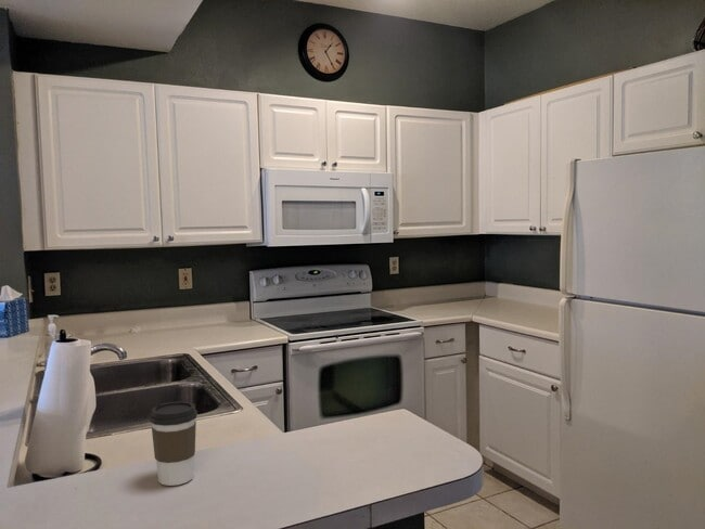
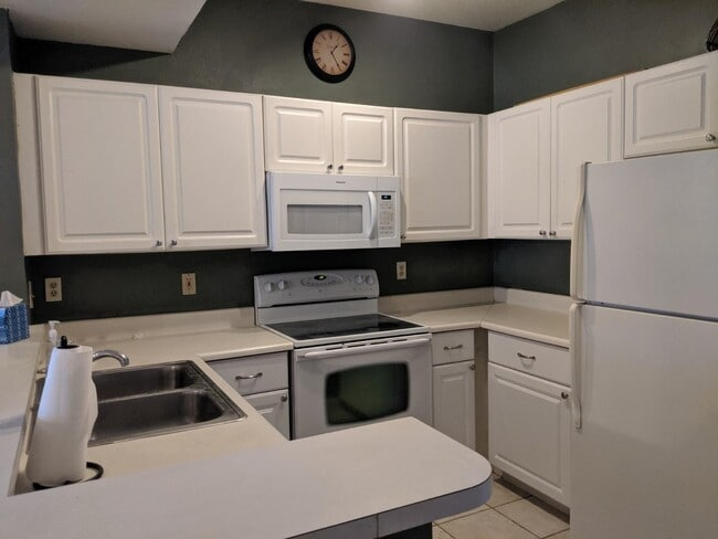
- coffee cup (175, 442)
